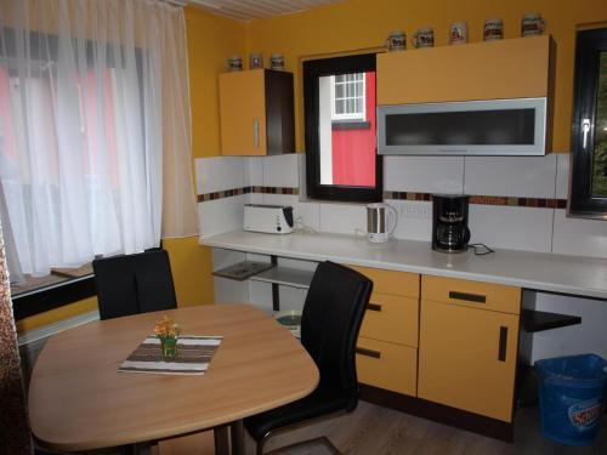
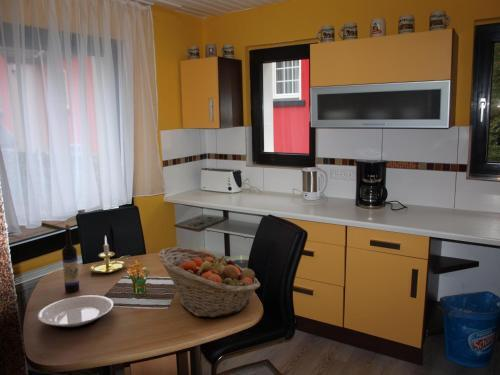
+ wine bottle (70, 257)
+ fruit basket (208, 276)
+ plate (77, 313)
+ candle holder (109, 252)
